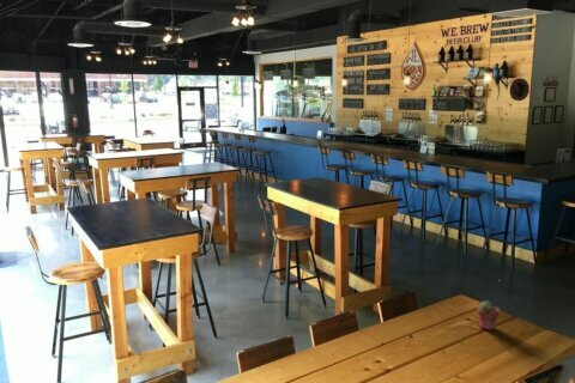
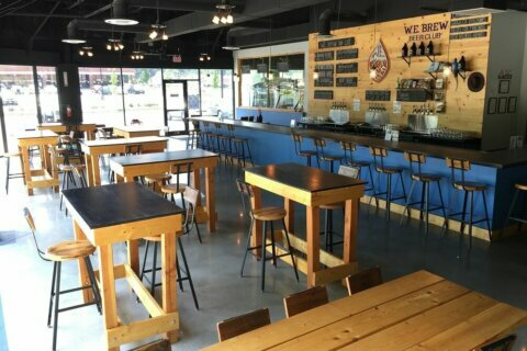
- potted succulent (488, 314)
